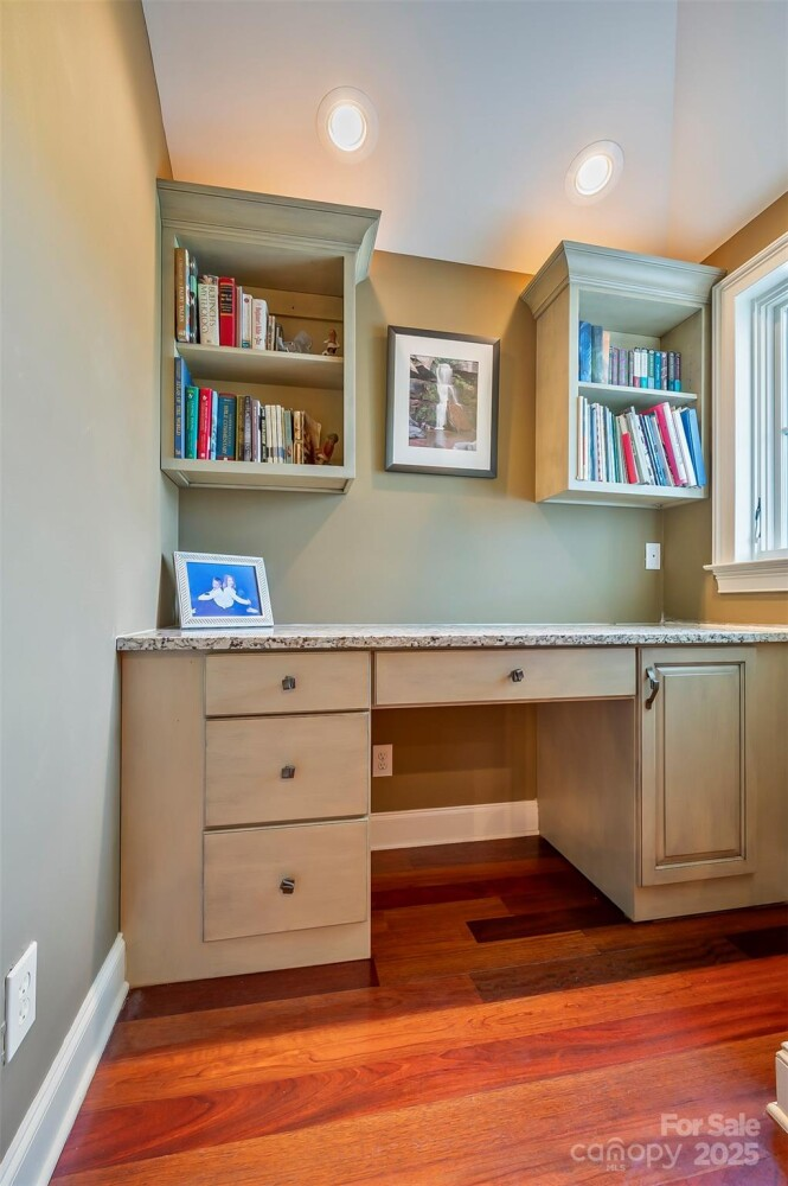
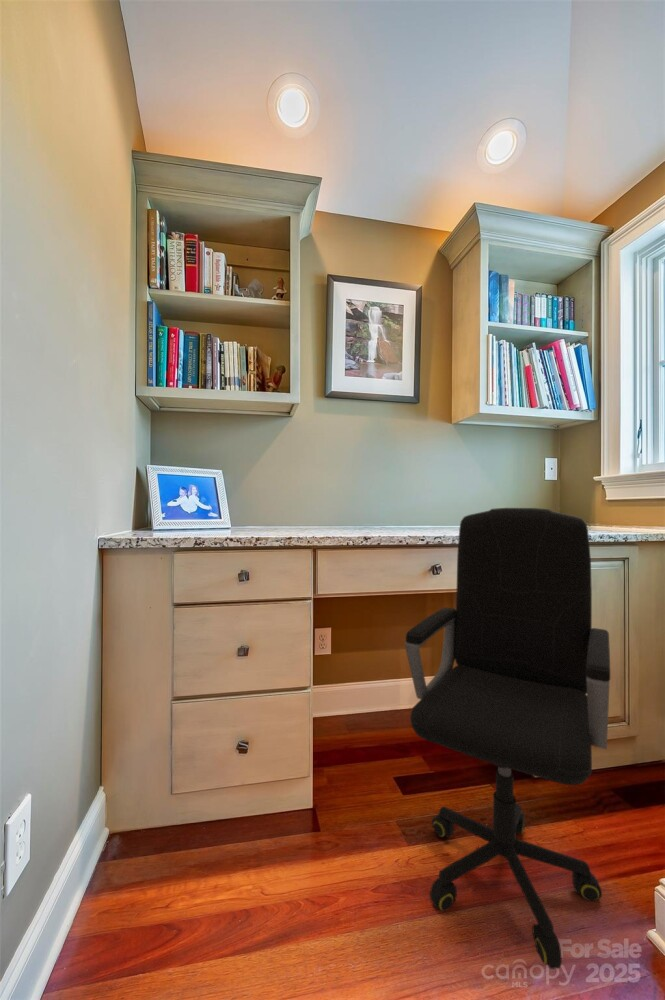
+ office chair (507, 687)
